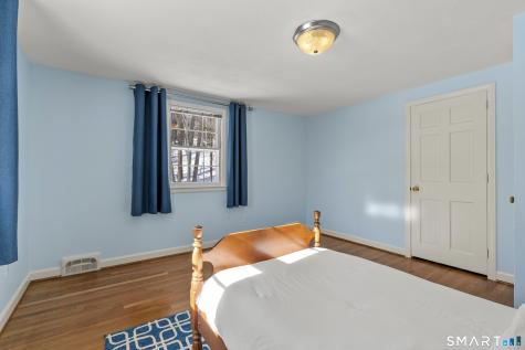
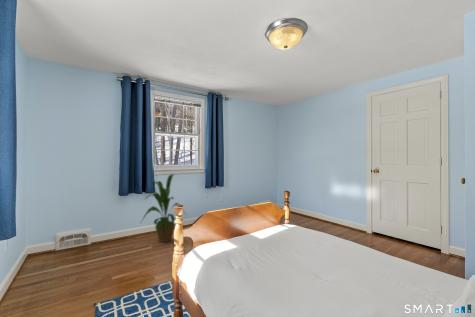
+ house plant (158, 209)
